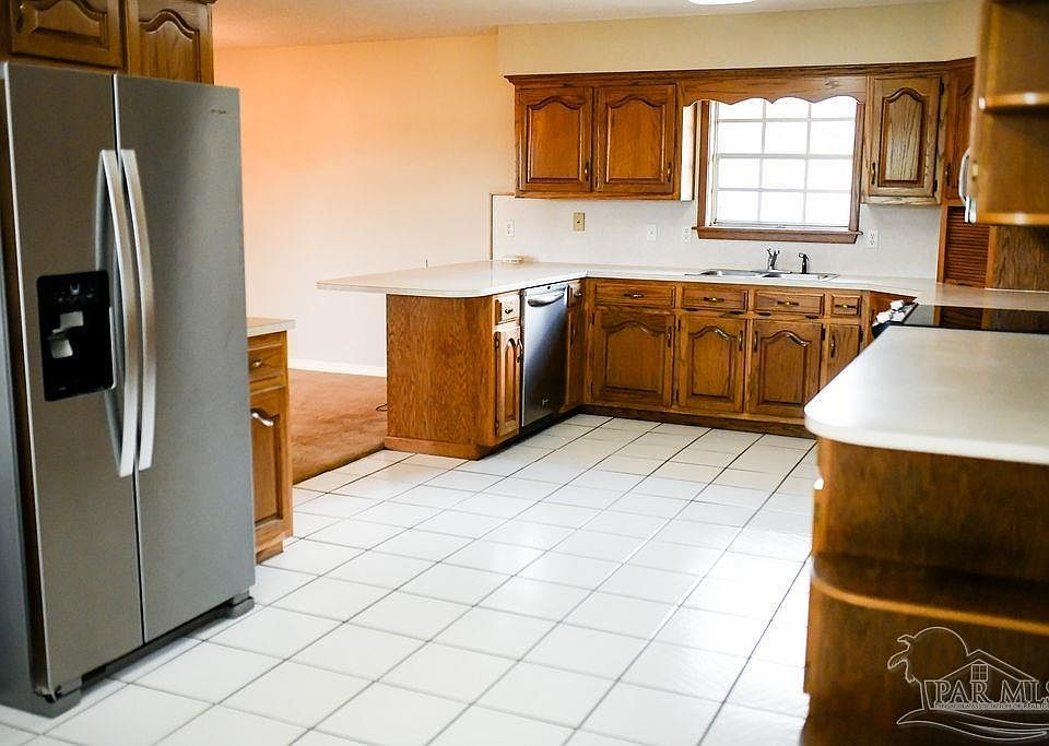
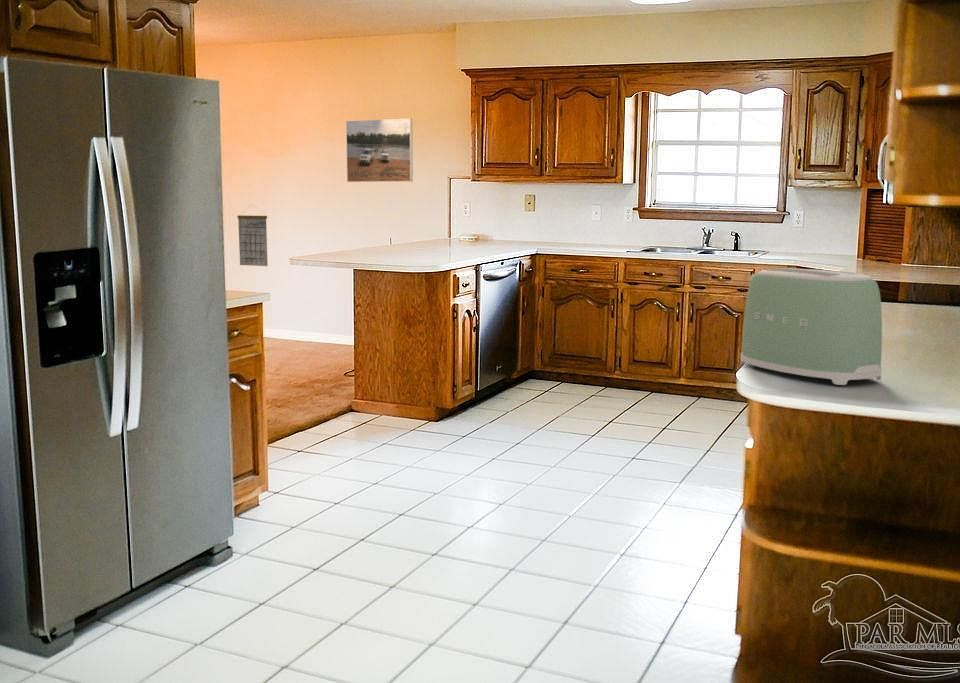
+ calendar (252, 234)
+ toaster (810, 321)
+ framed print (379, 151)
